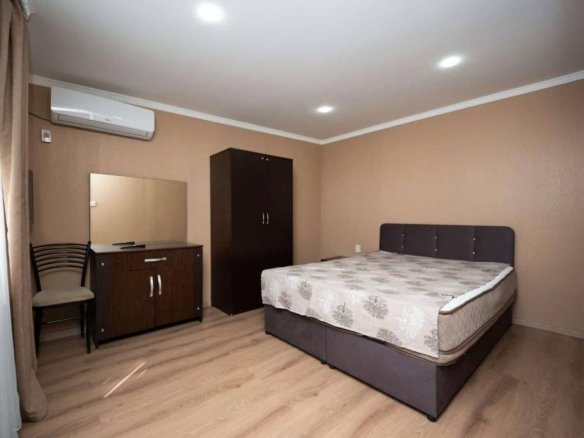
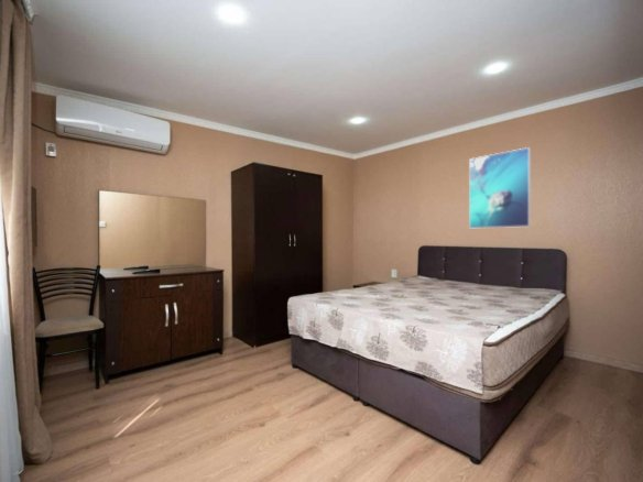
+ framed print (498, 190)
